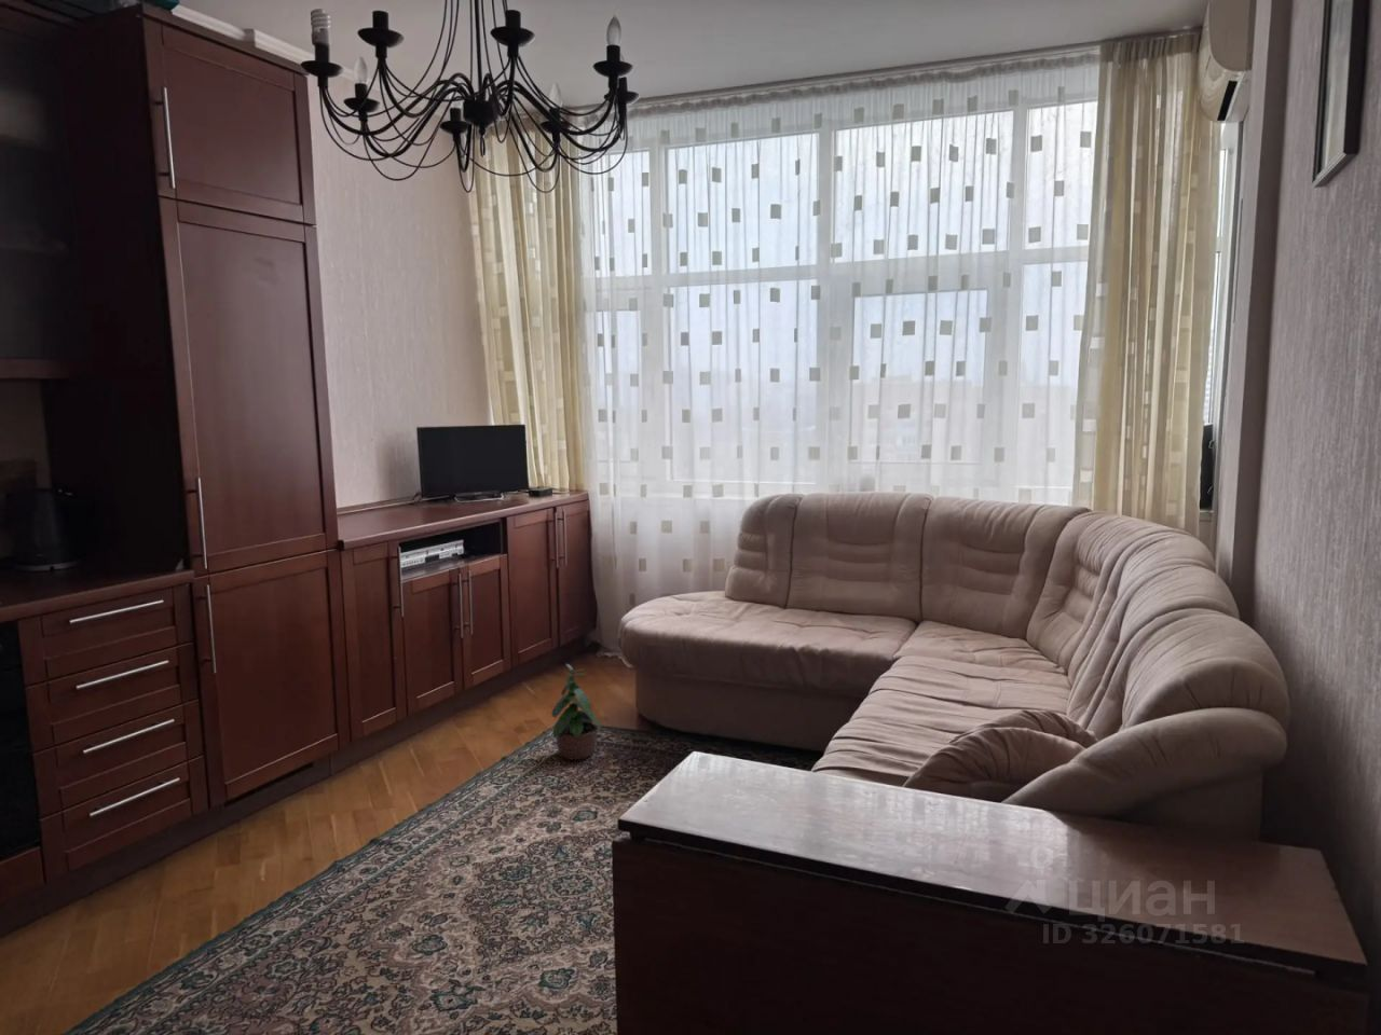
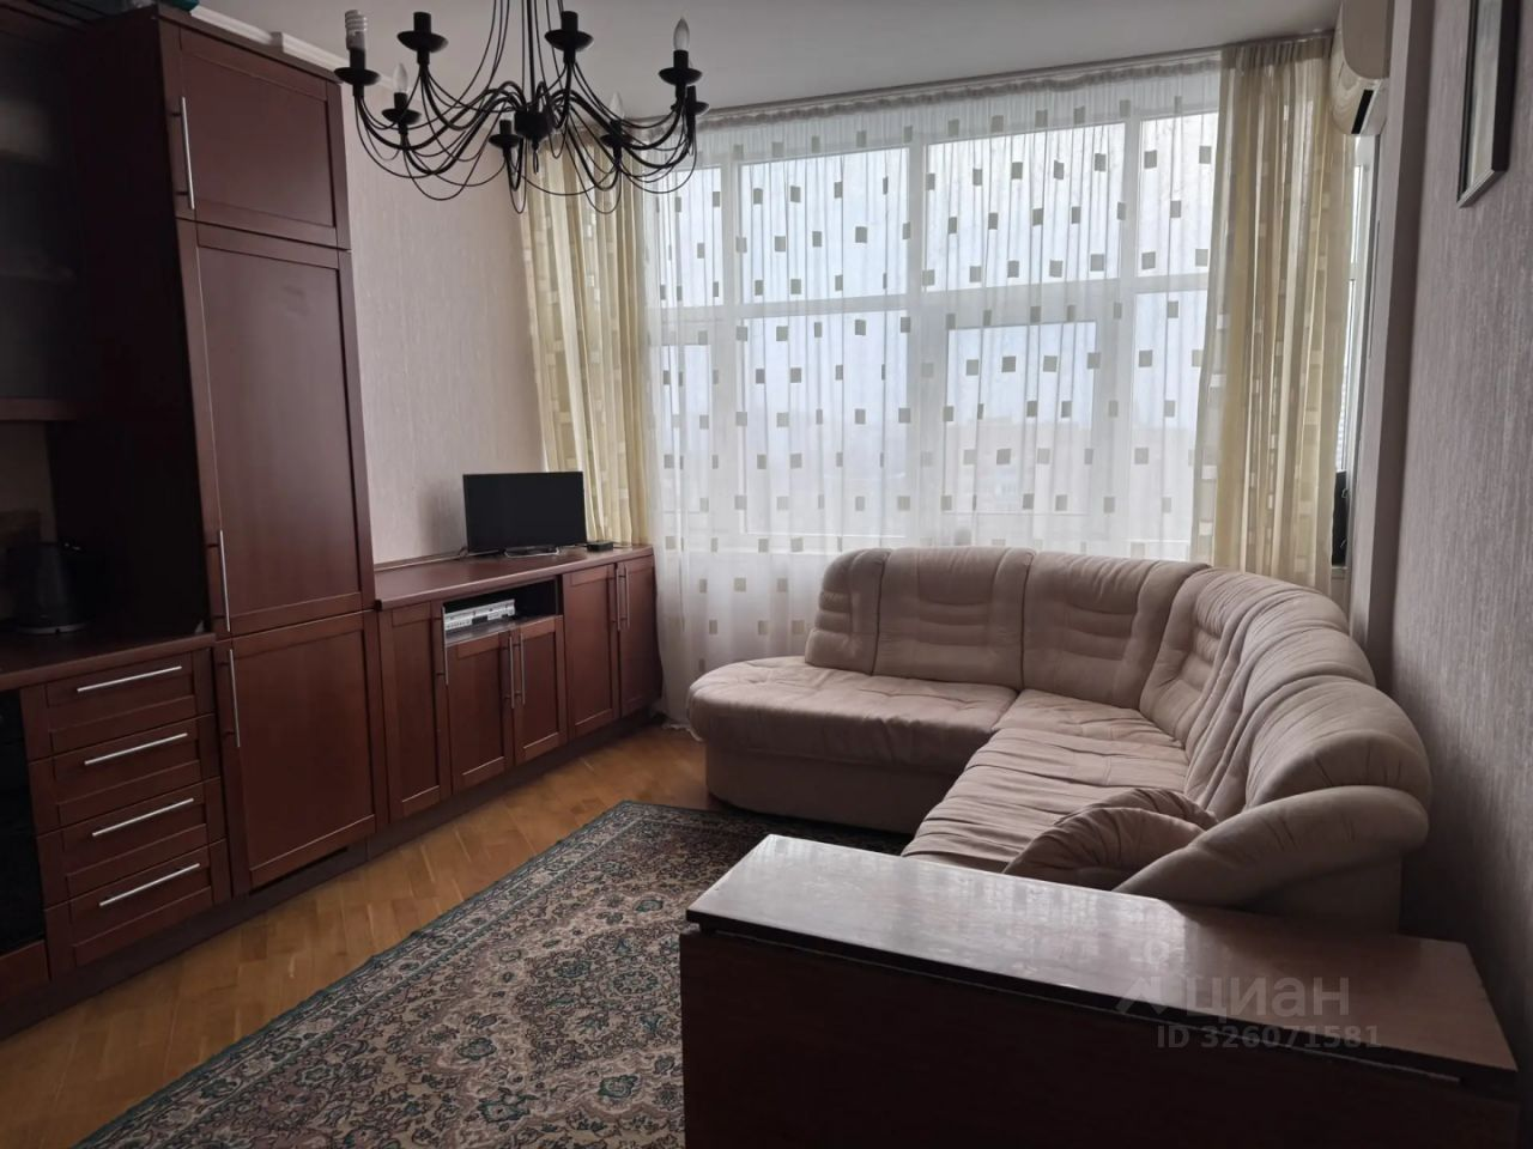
- potted plant (573, 709)
